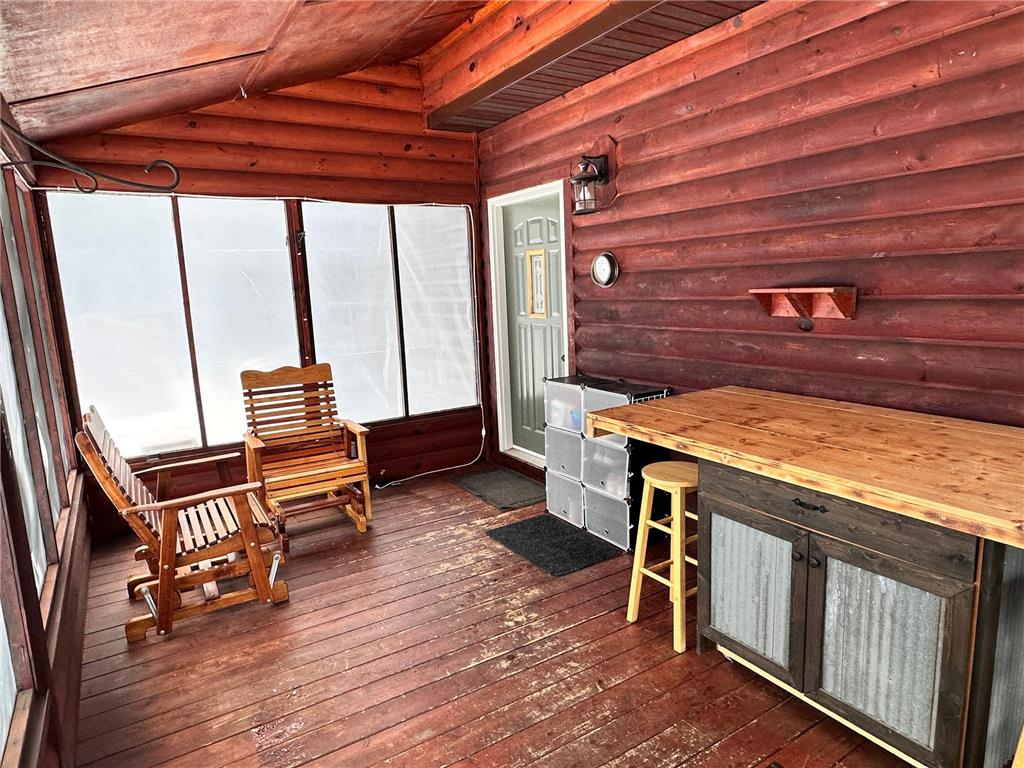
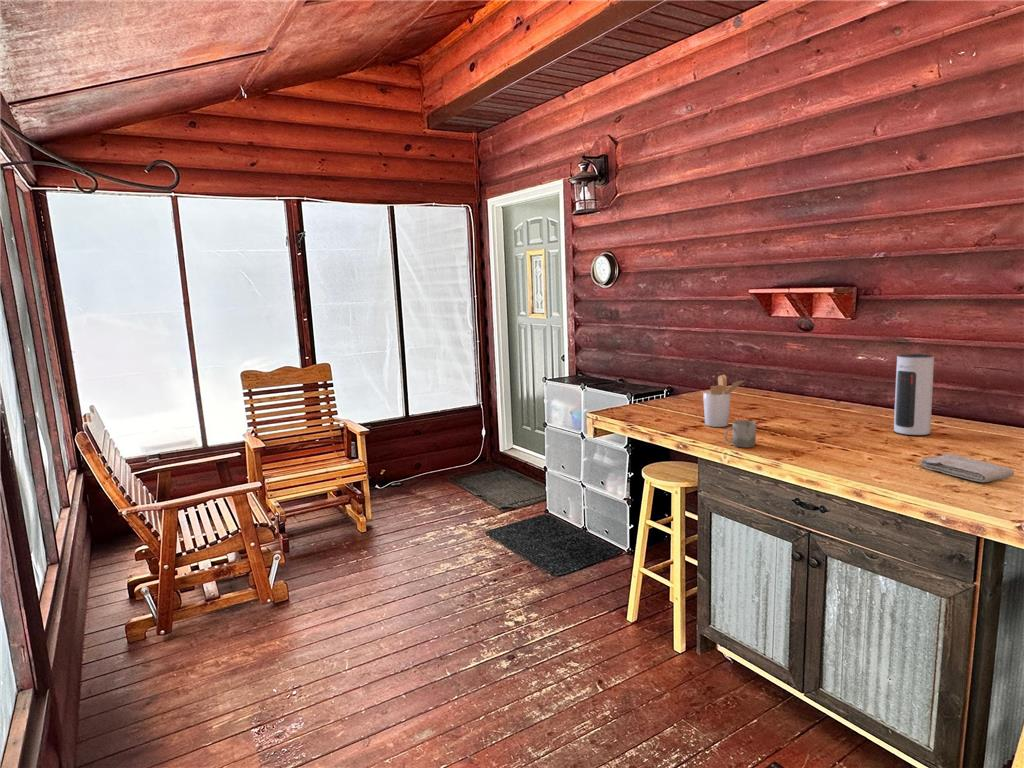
+ speaker (913, 393)
+ cup (739, 434)
+ washcloth (964, 466)
+ utensil holder (723, 401)
